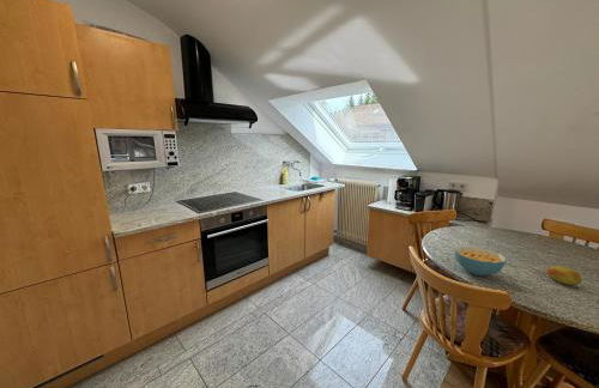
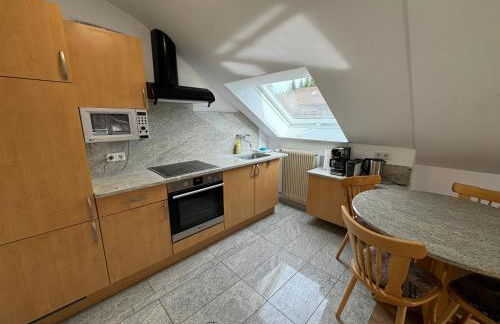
- cereal bowl (478, 263)
- fruit (563, 274)
